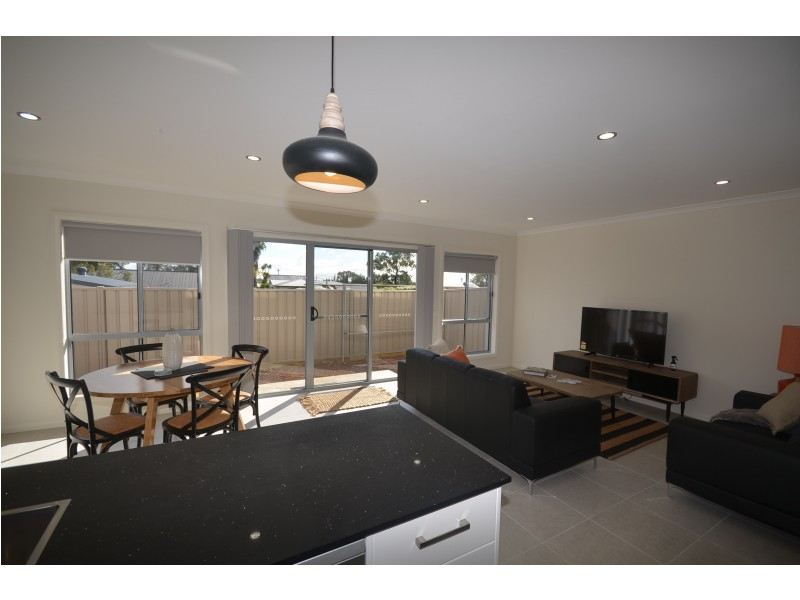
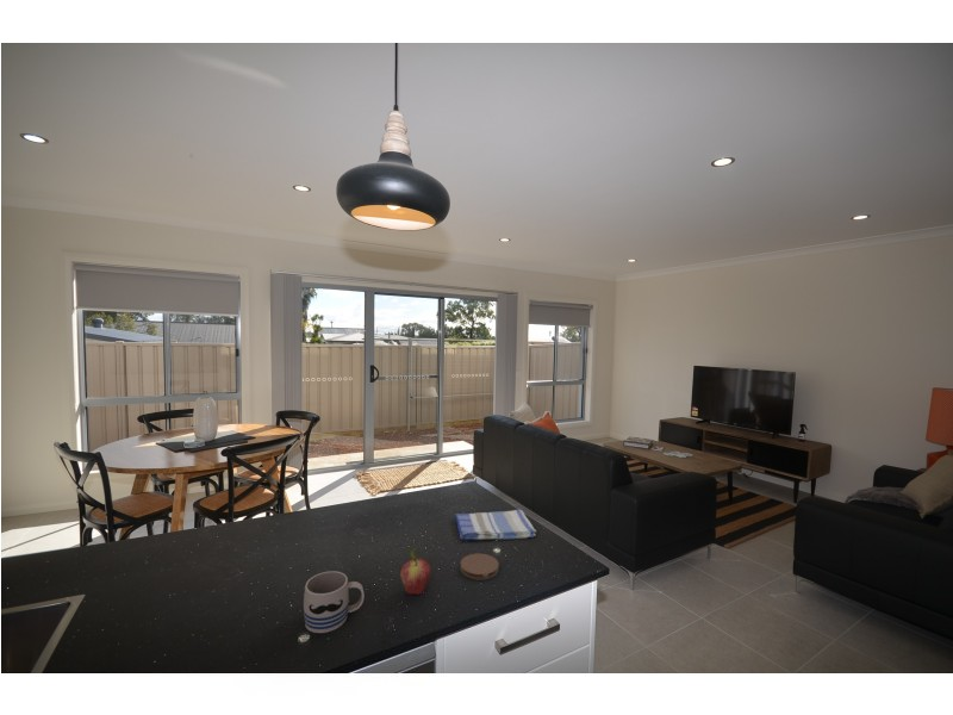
+ coaster (479, 566)
+ fruit (415, 570)
+ dish towel (493, 523)
+ mug (334, 598)
